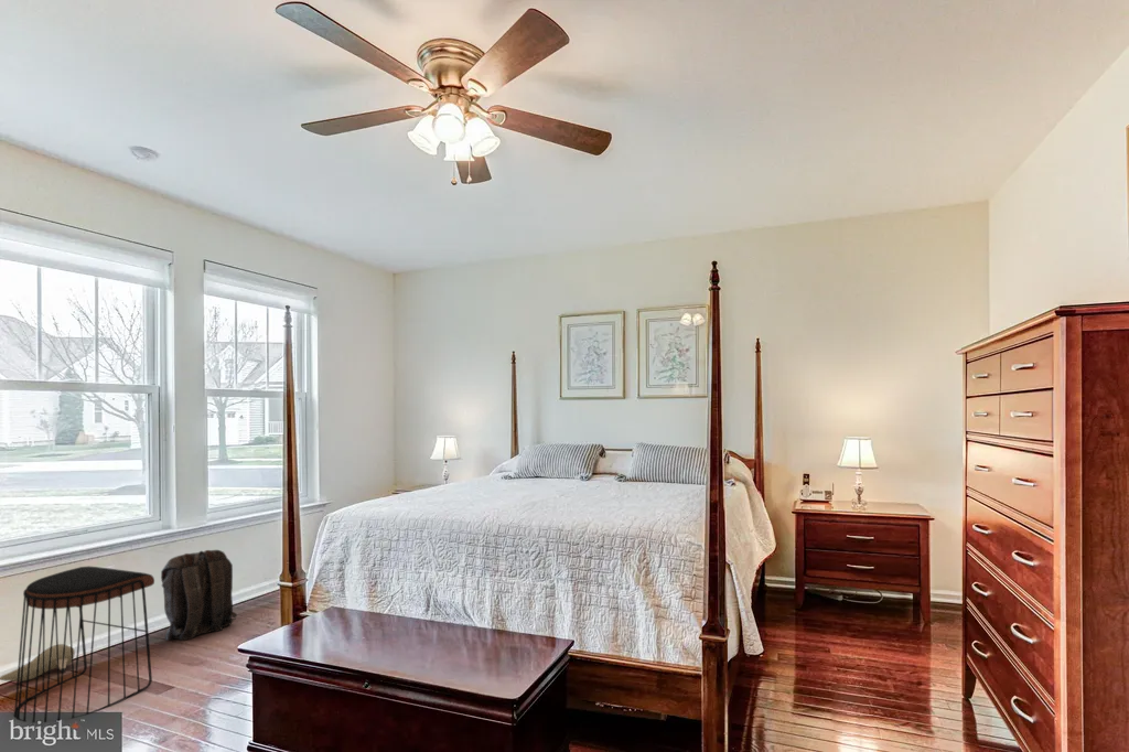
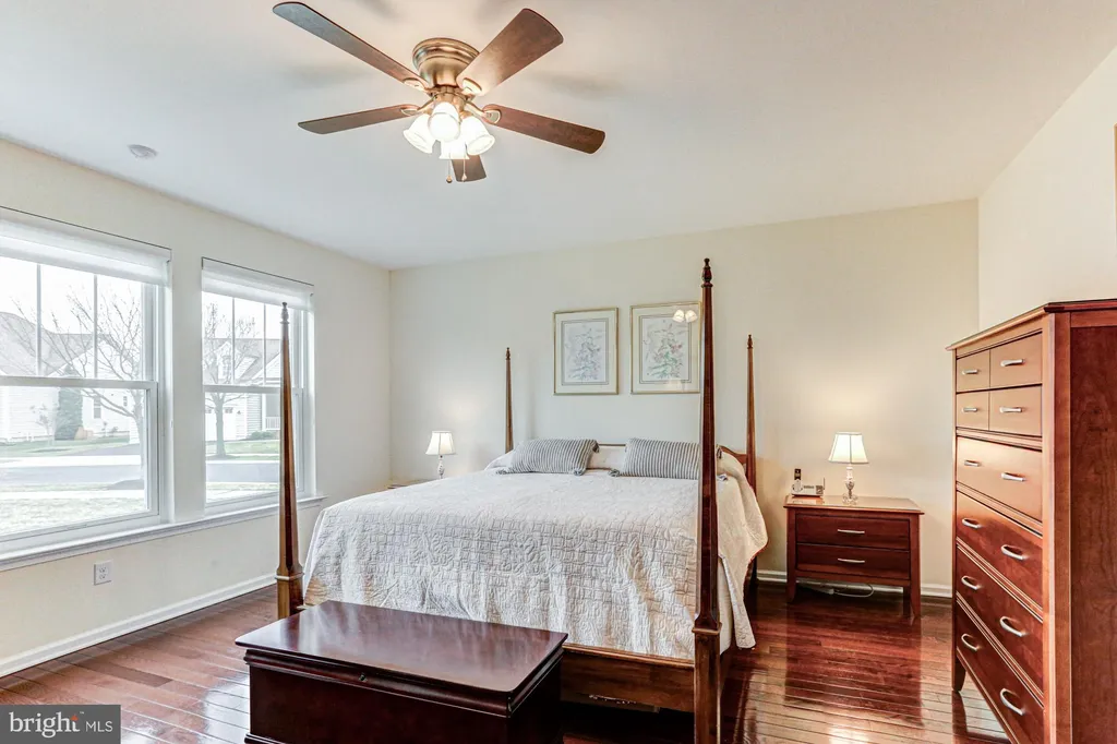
- stool (78, 638)
- shoe (40, 664)
- backpack (200, 590)
